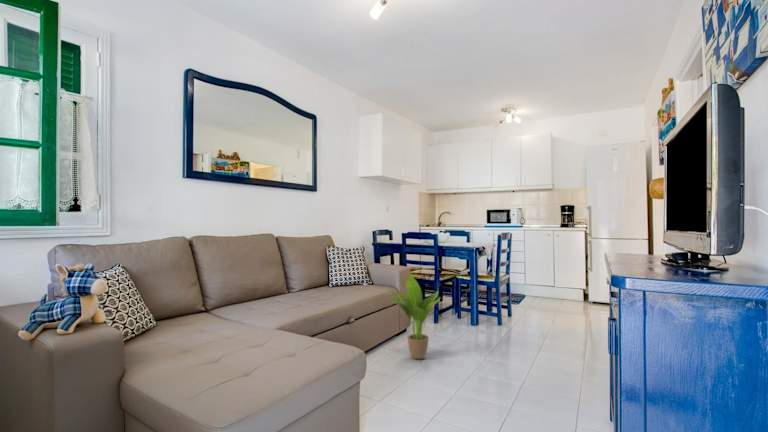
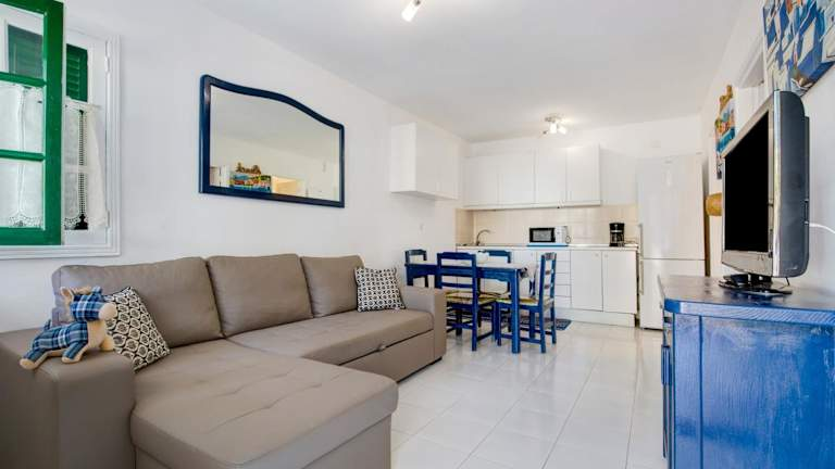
- potted plant (410, 317)
